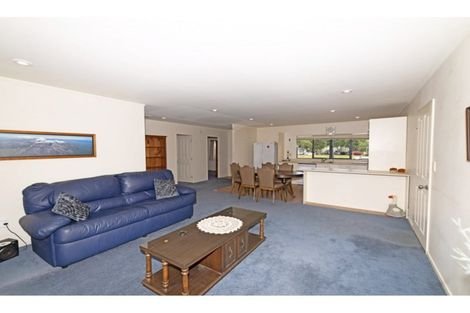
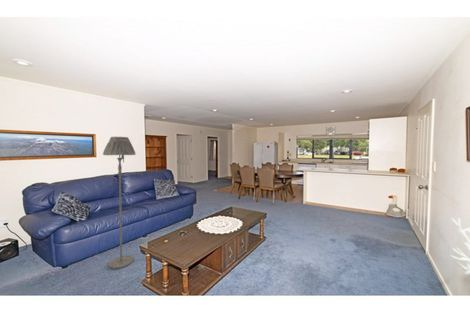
+ floor lamp (120, 200)
